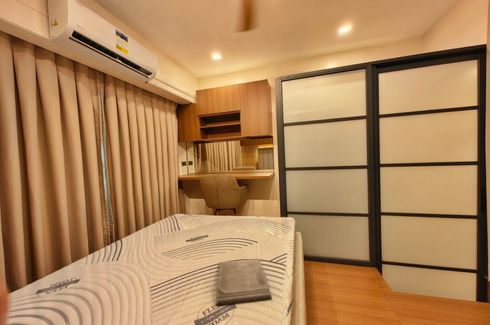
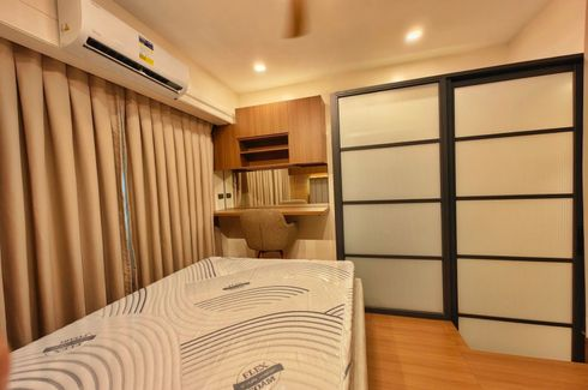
- diary (241, 275)
